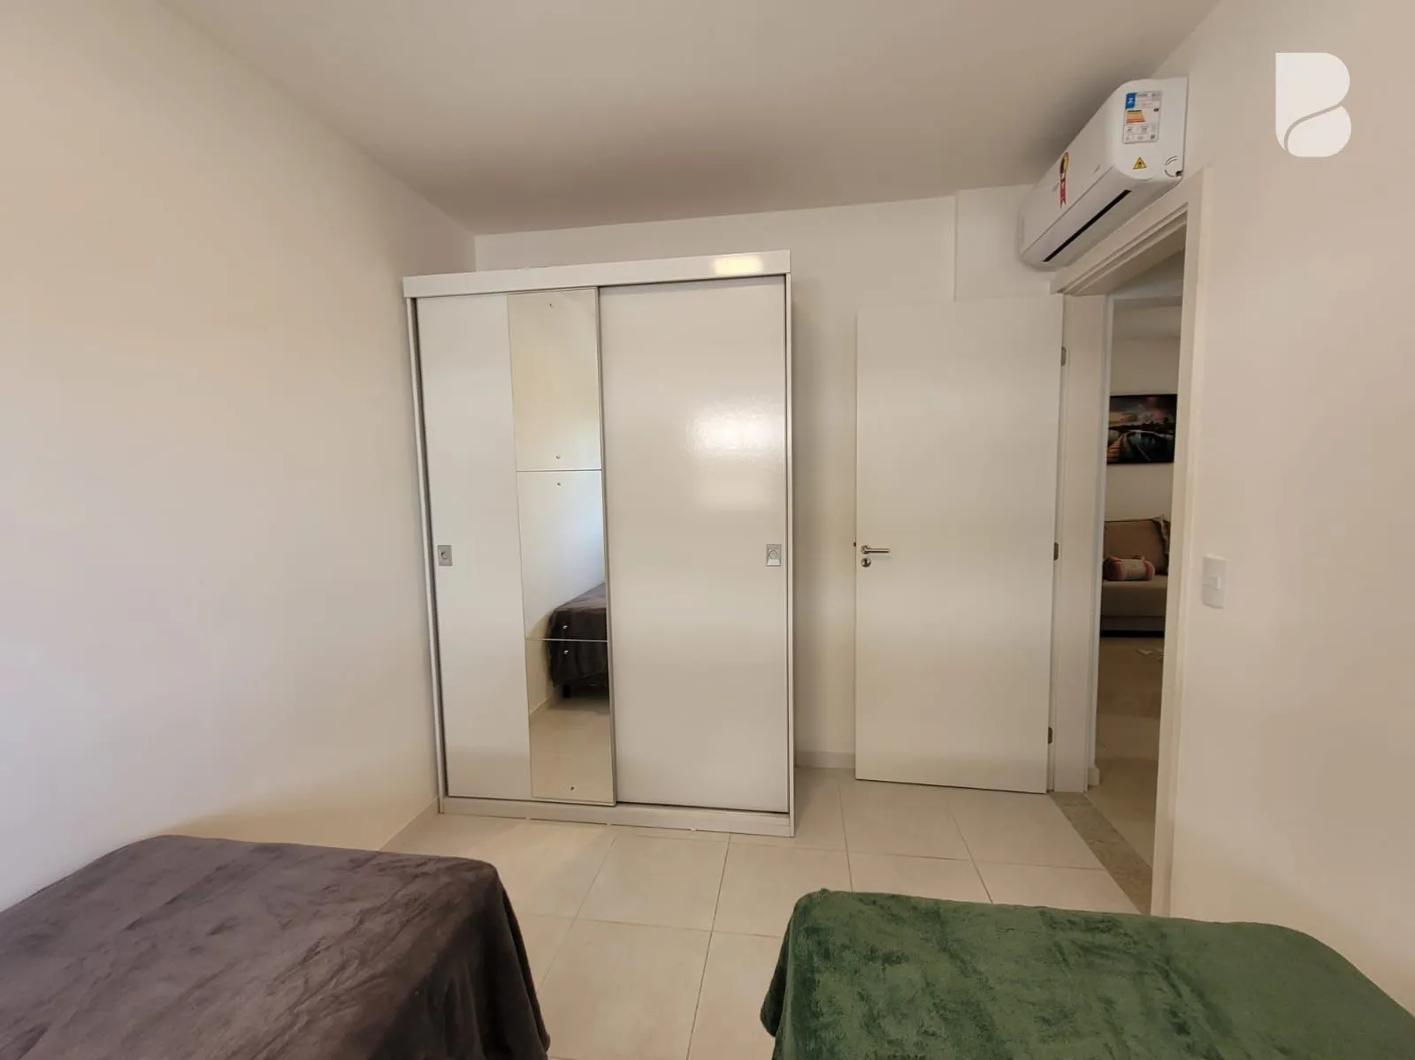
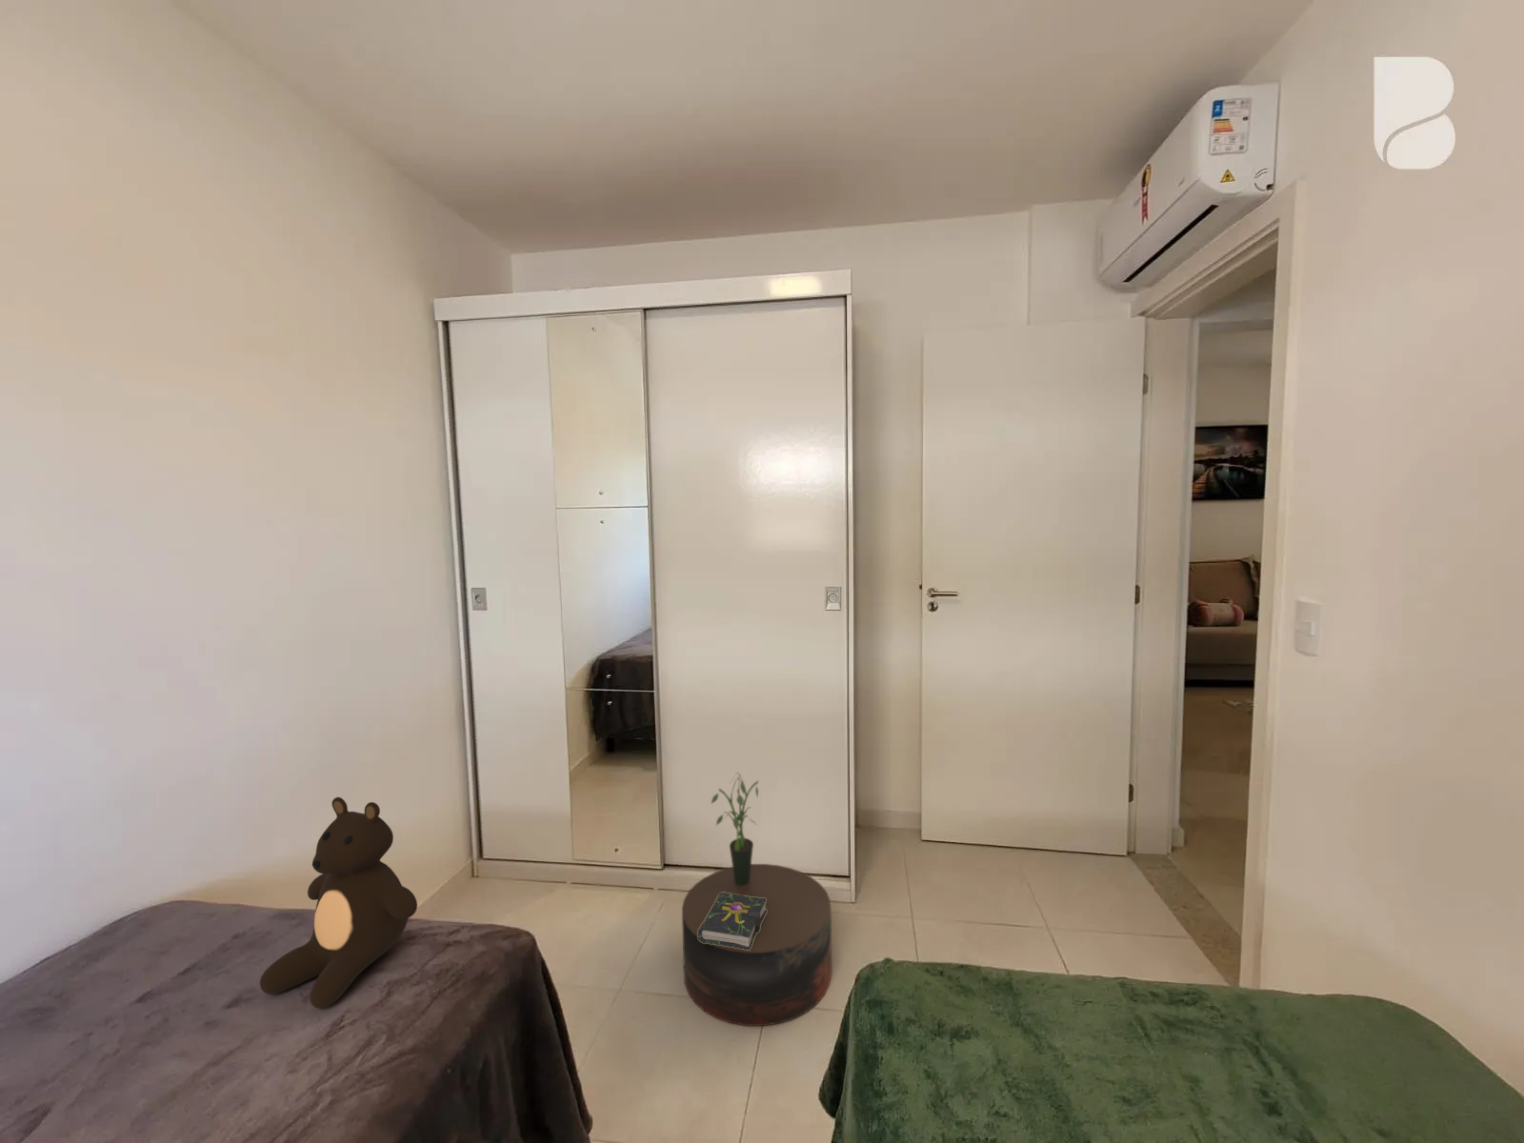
+ stool (756, 935)
+ potted plant (737, 830)
+ book (733, 918)
+ teddy bear (337, 891)
